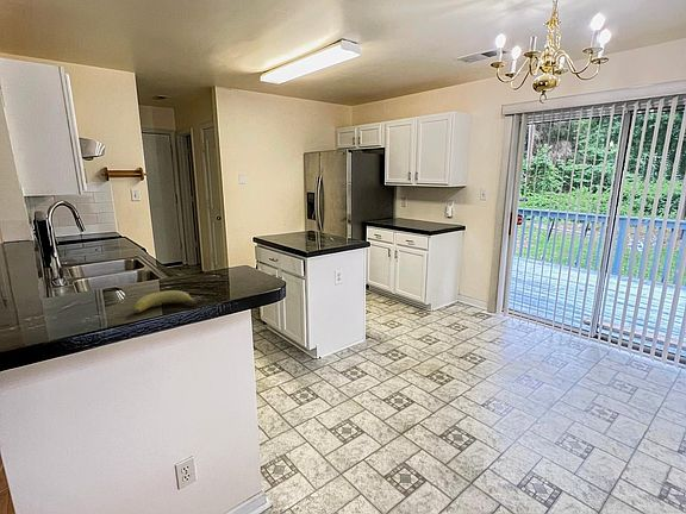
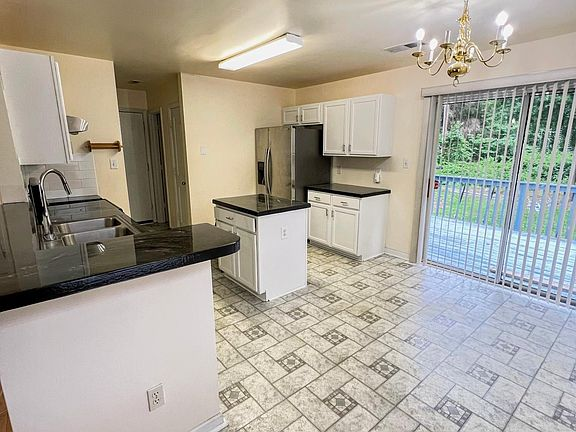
- fruit (166, 299)
